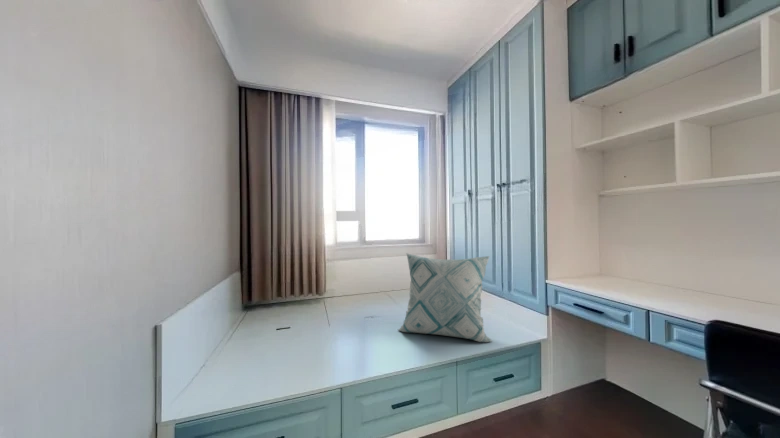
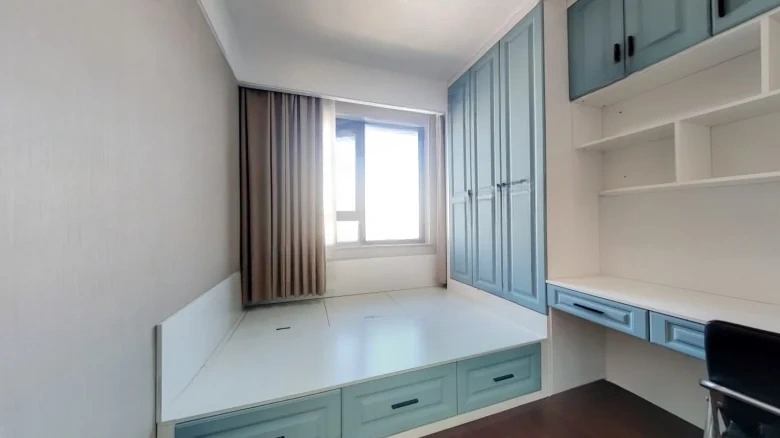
- decorative pillow (443, 293)
